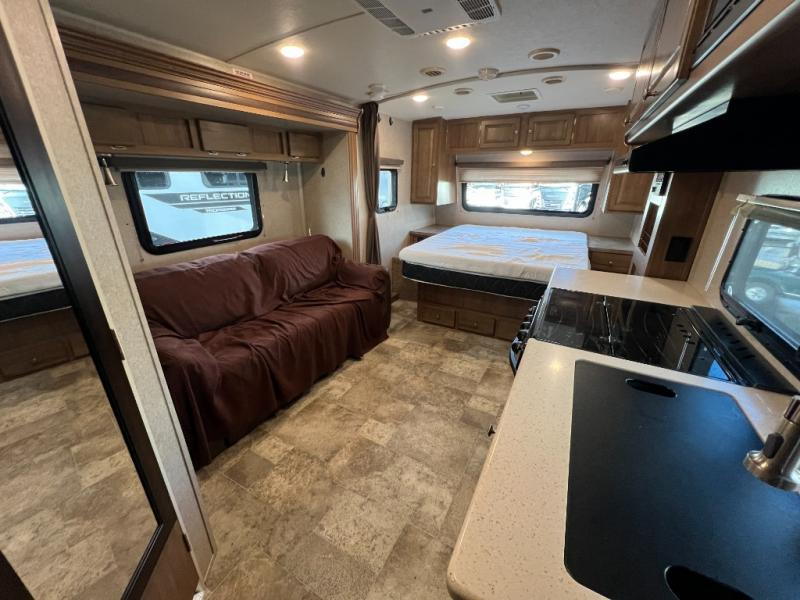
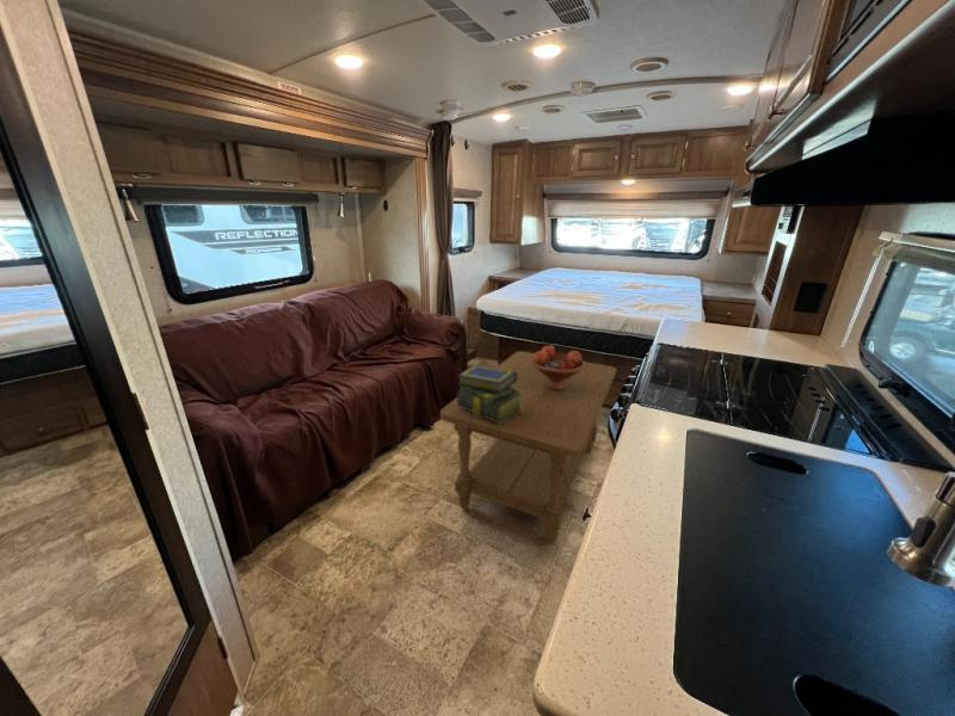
+ fruit bowl (557, 369)
+ stack of books (487, 390)
+ coffee table (536, 433)
